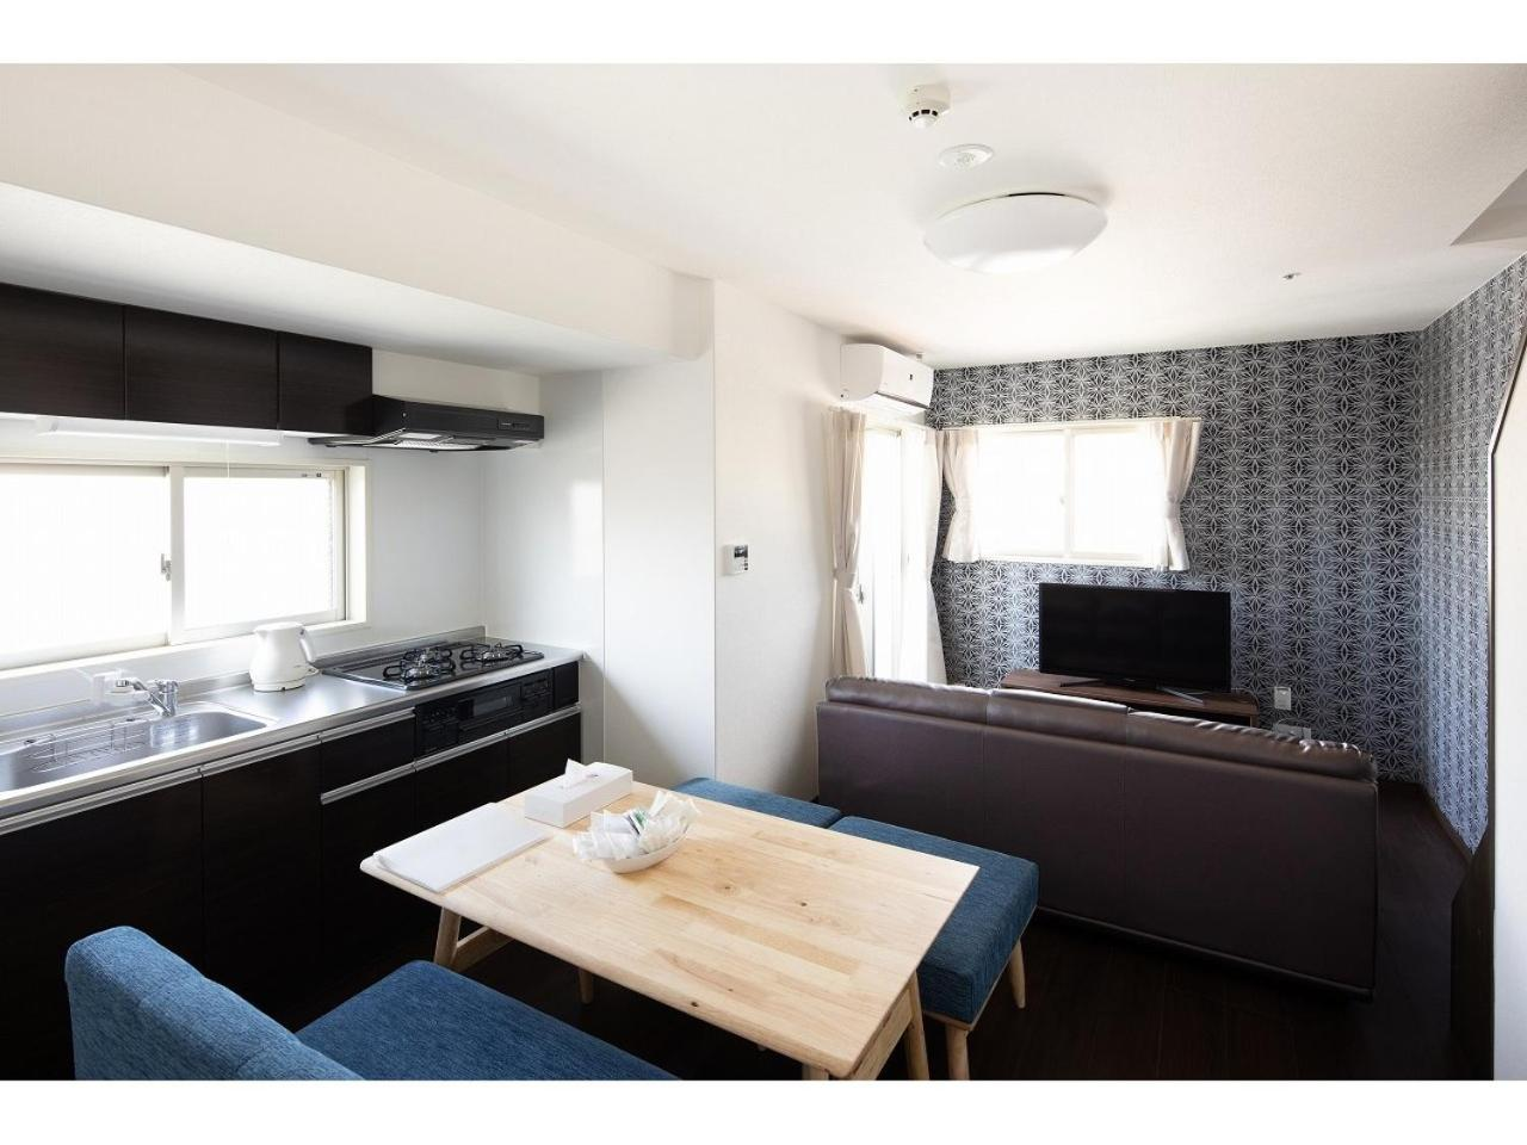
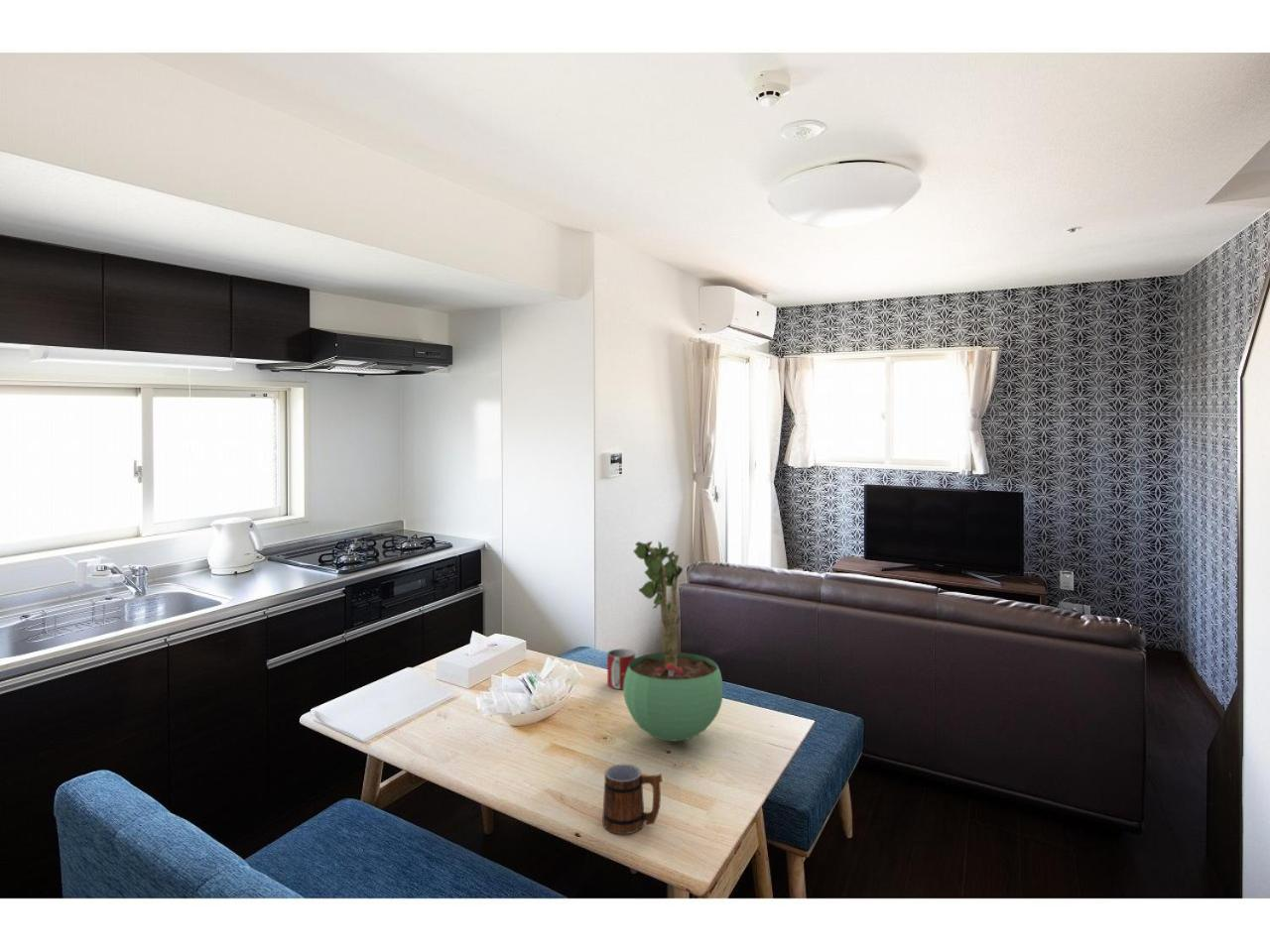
+ mug (619, 669)
+ mug (632, 796)
+ potted plant (672, 640)
